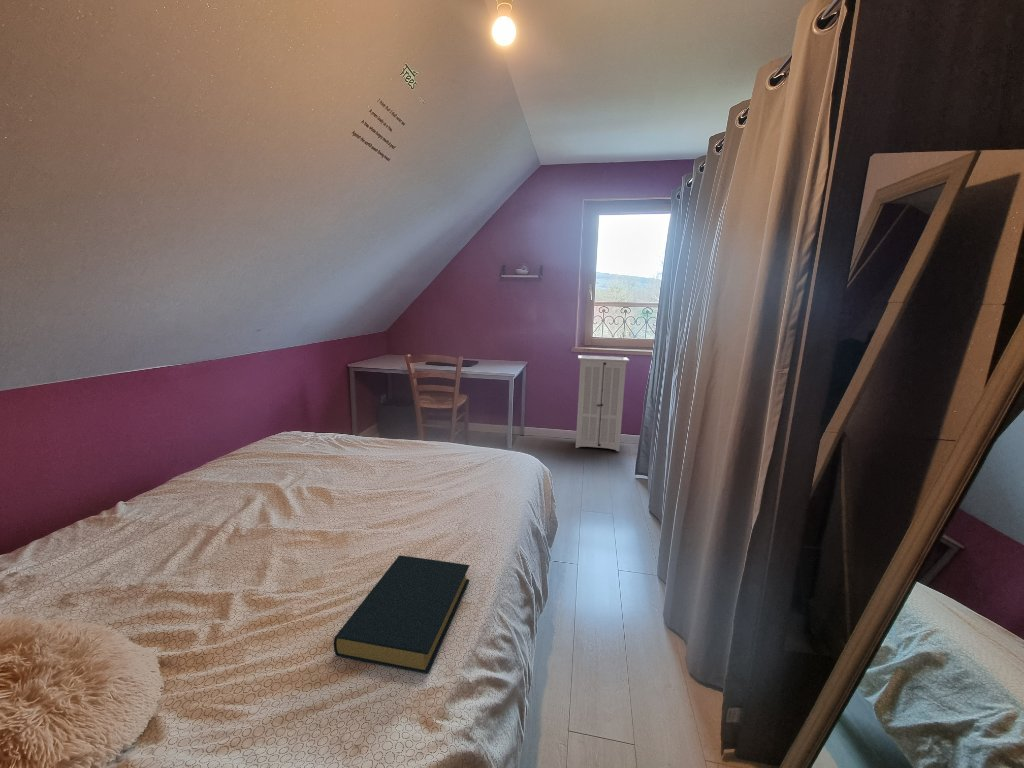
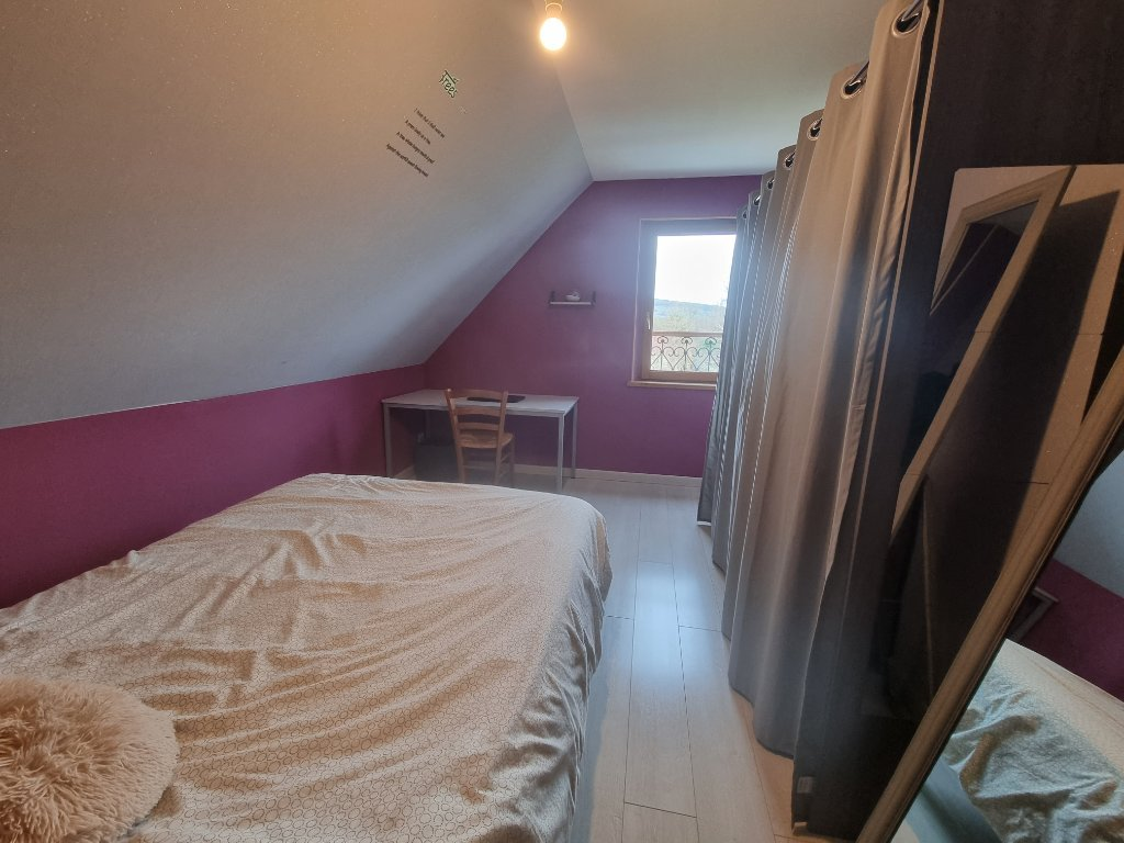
- storage cabinet (599, 401)
- hardback book (410, 604)
